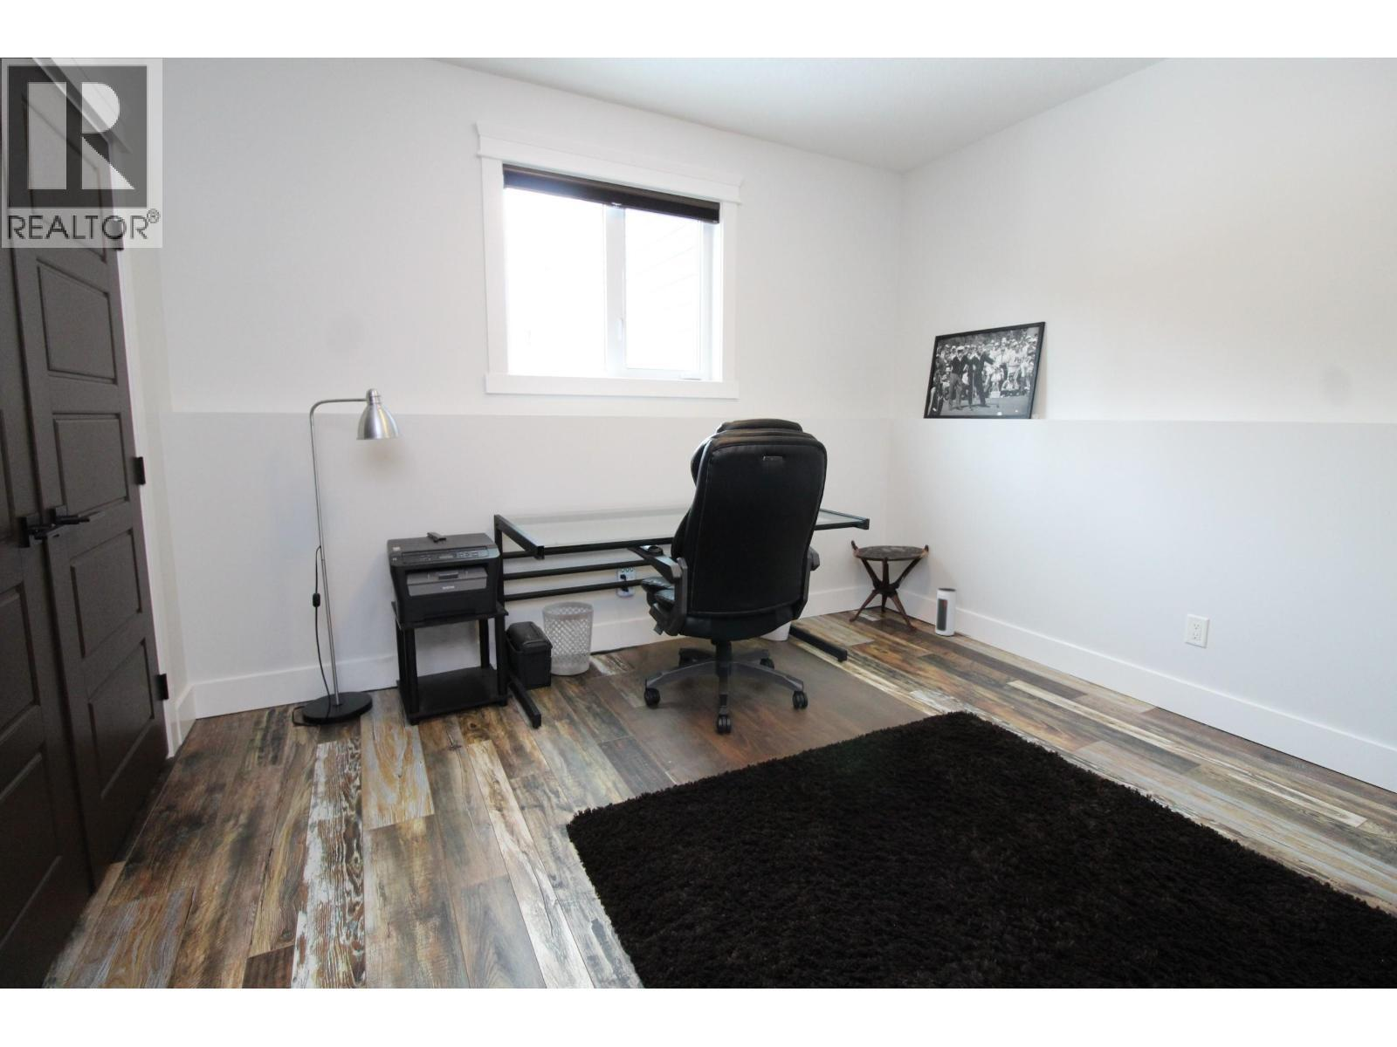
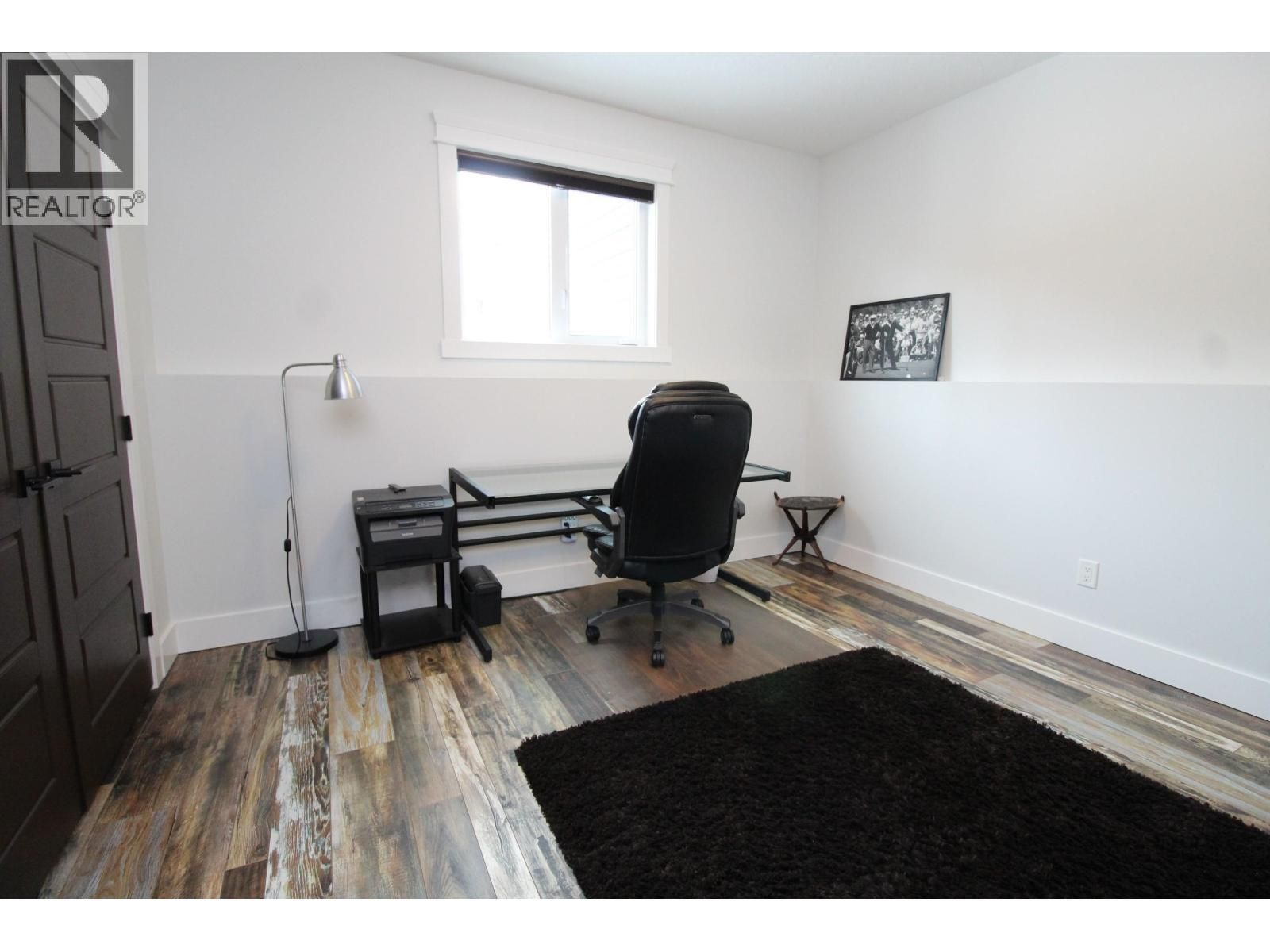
- wastebasket (569, 638)
- speaker (946, 610)
